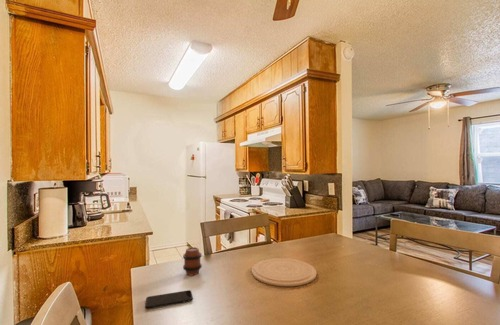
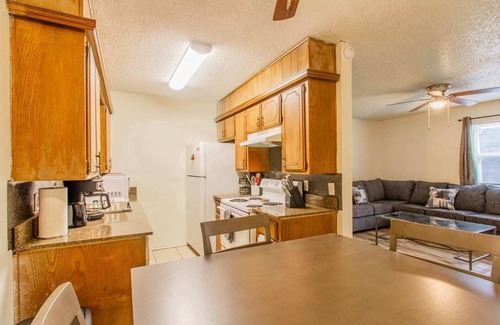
- smartphone (169, 298)
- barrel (192, 261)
- plate (283, 270)
